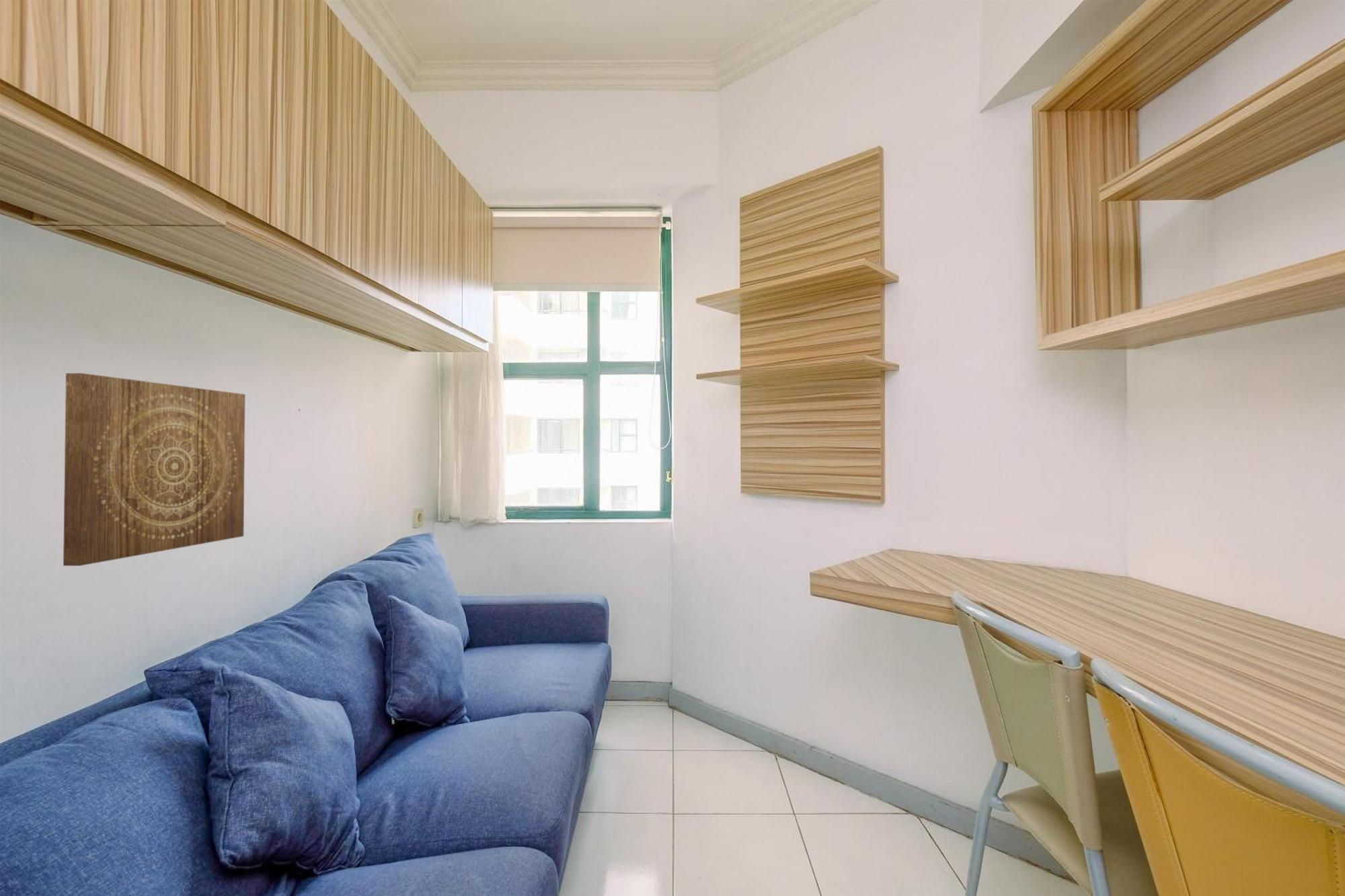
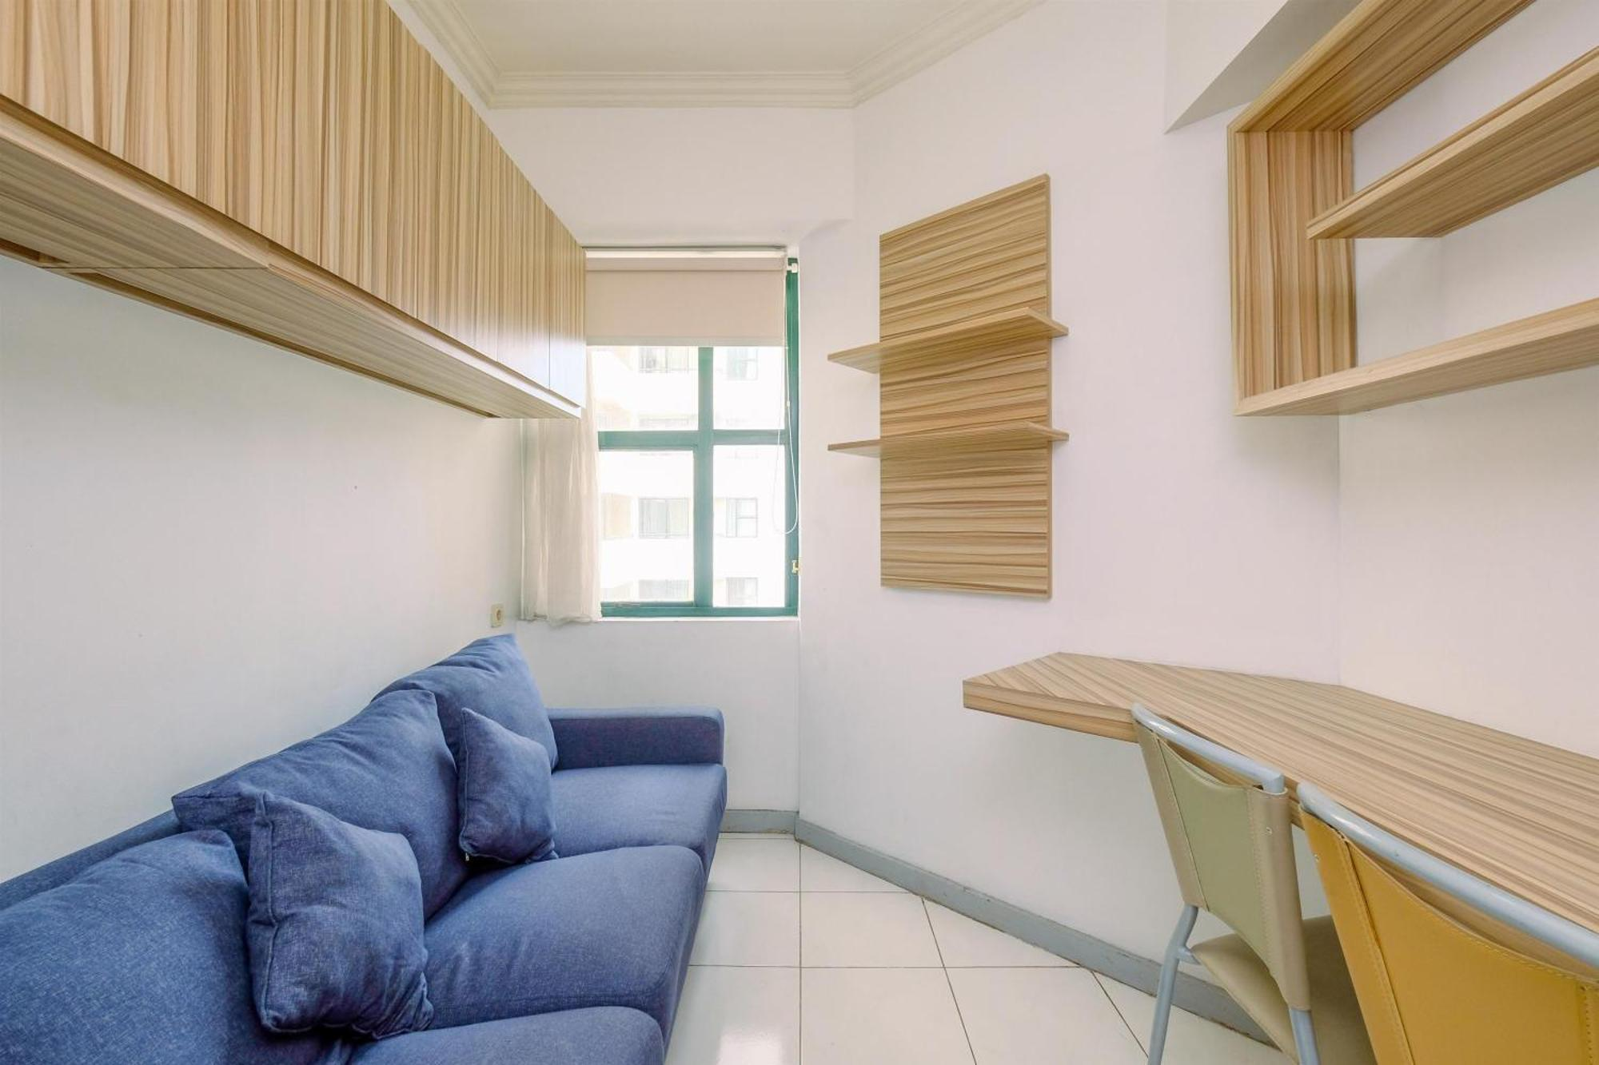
- wall art (168, 466)
